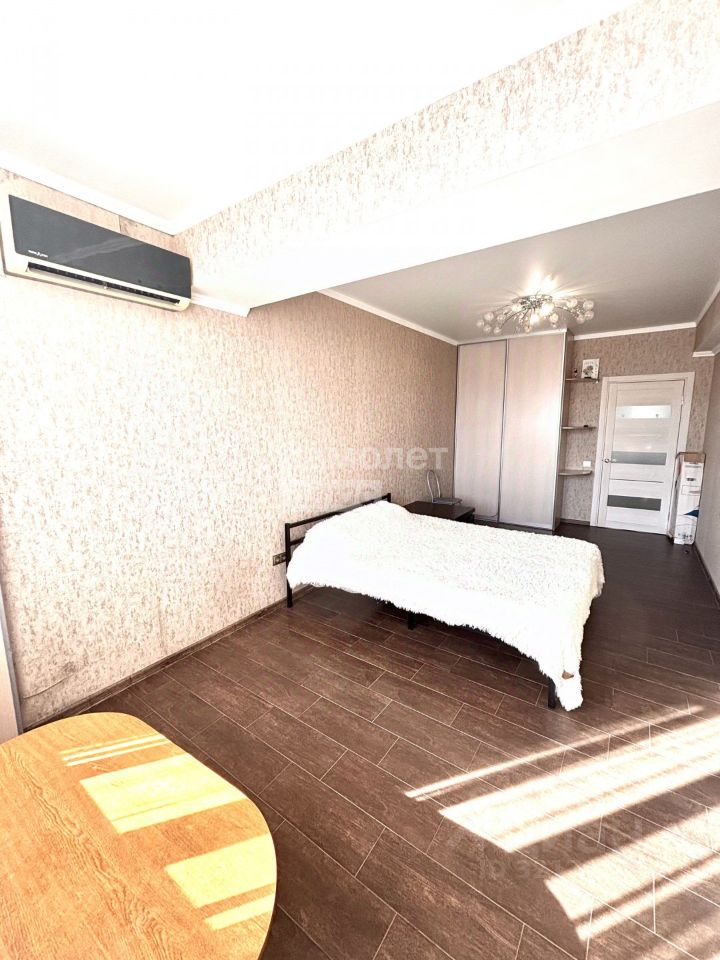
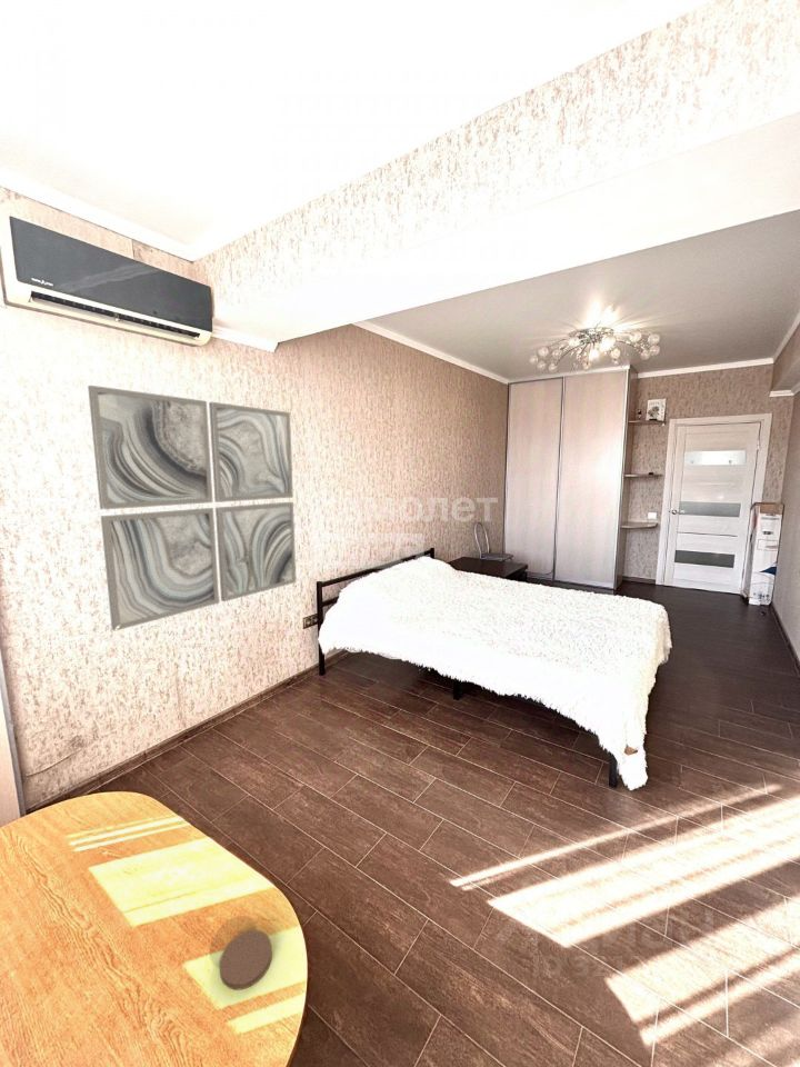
+ coaster (246, 958)
+ wall art (212, 508)
